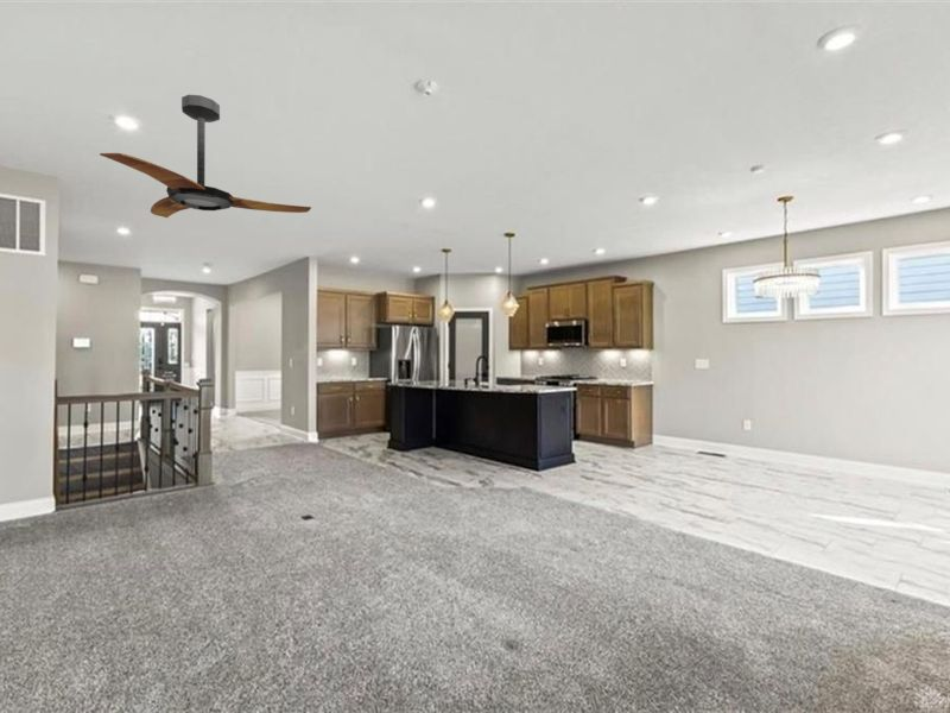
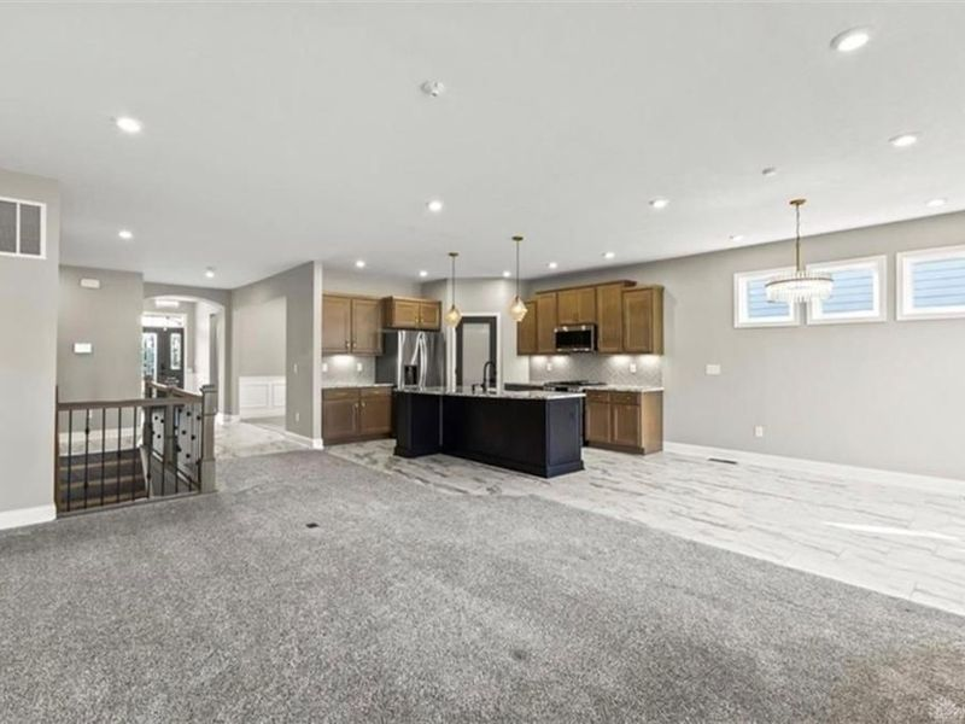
- ceiling fan (204, 153)
